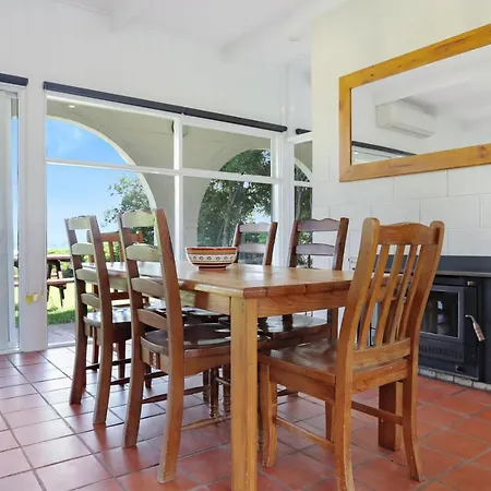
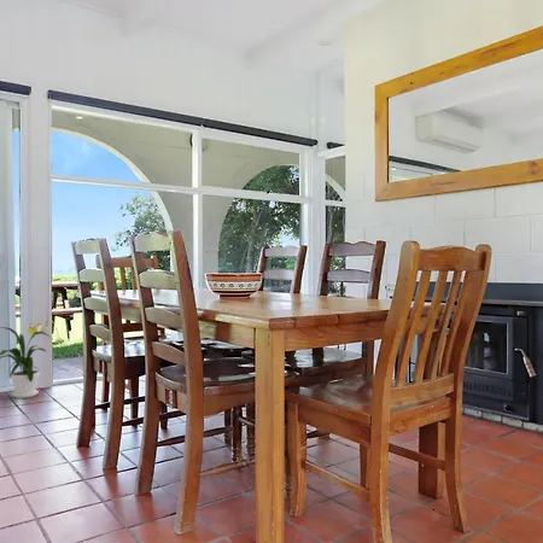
+ house plant (23, 361)
